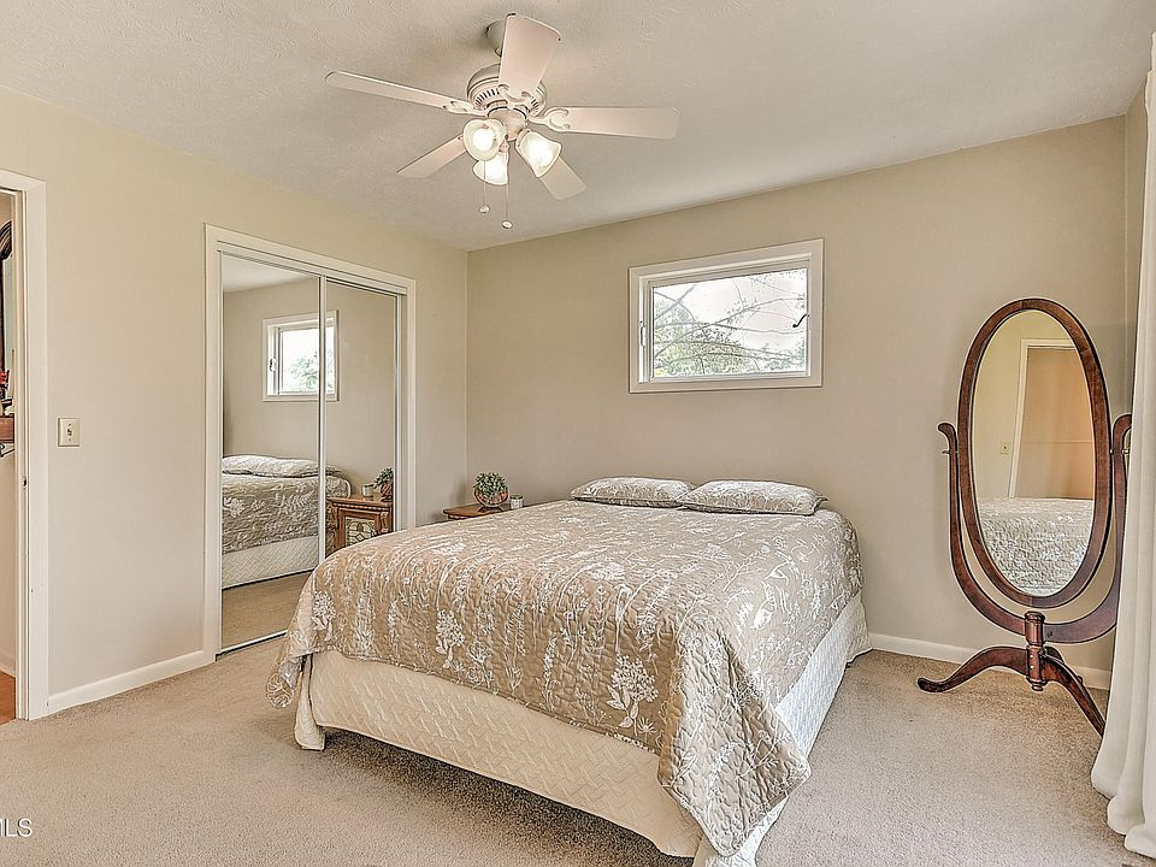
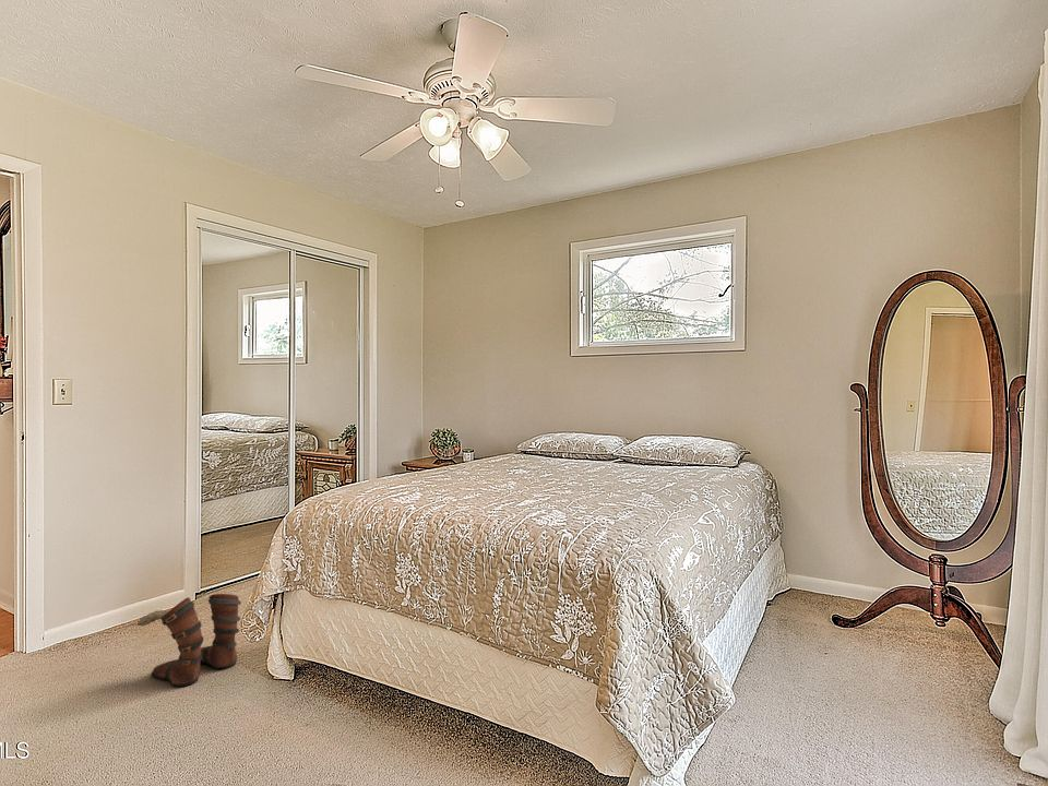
+ boots (189, 633)
